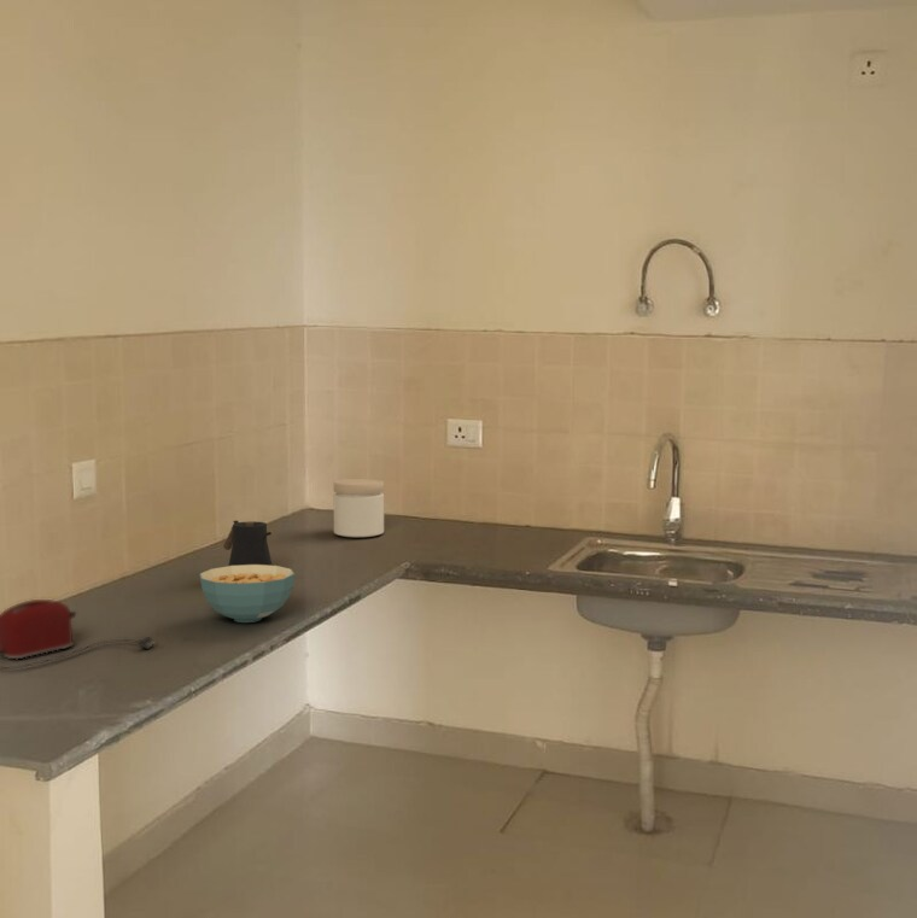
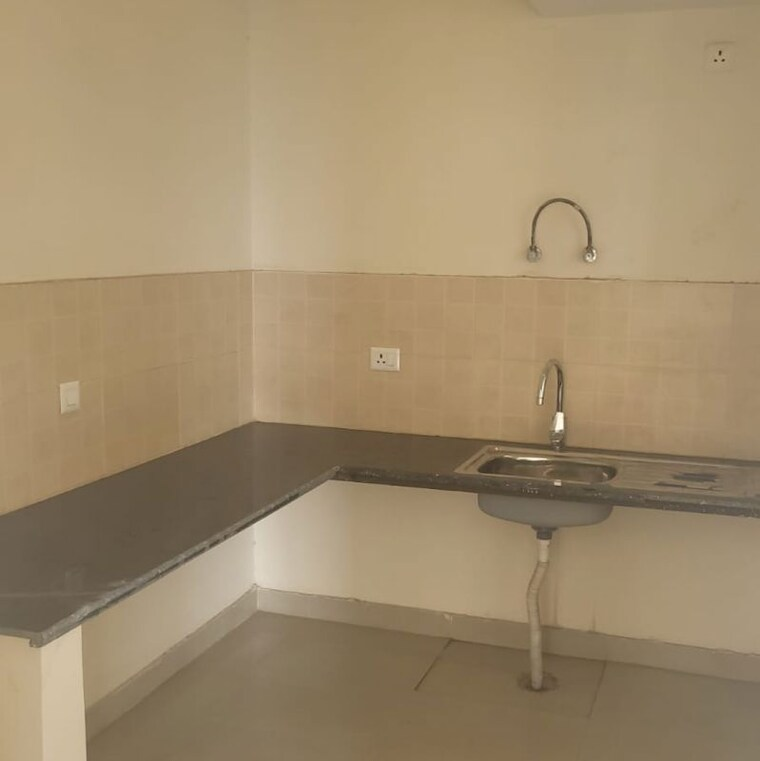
- kettle (249, 549)
- toaster (64, 628)
- cereal bowl (247, 596)
- jar (358, 508)
